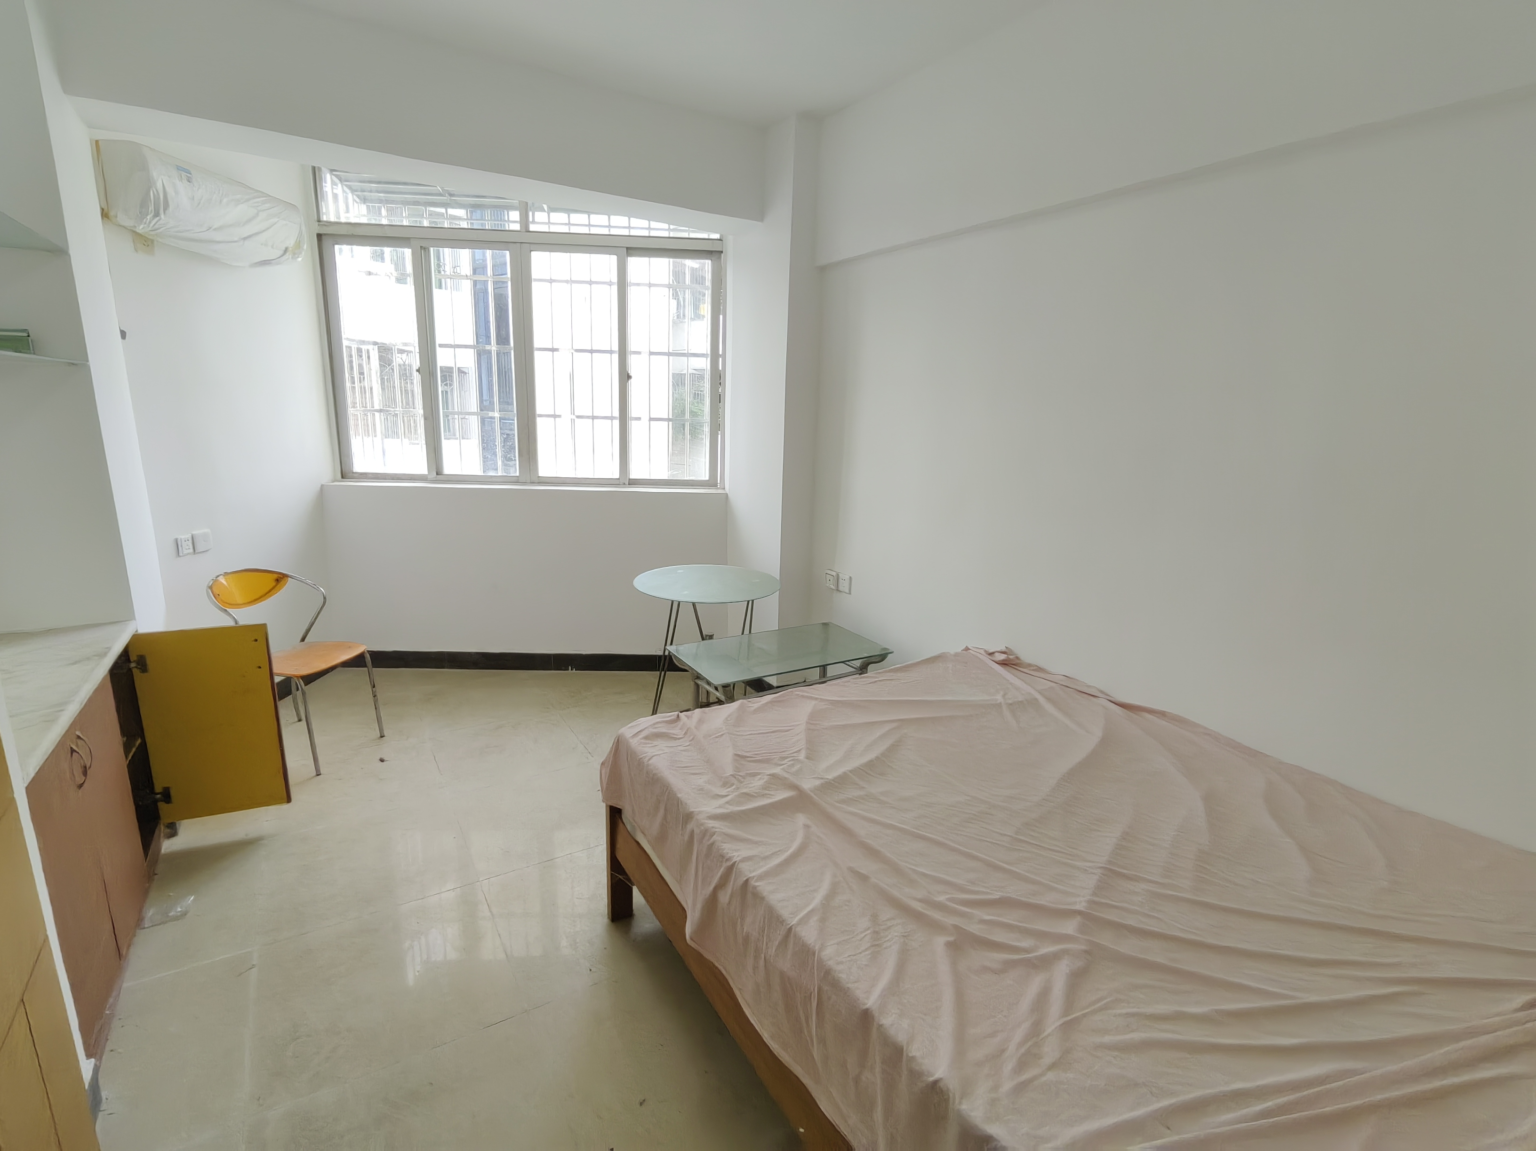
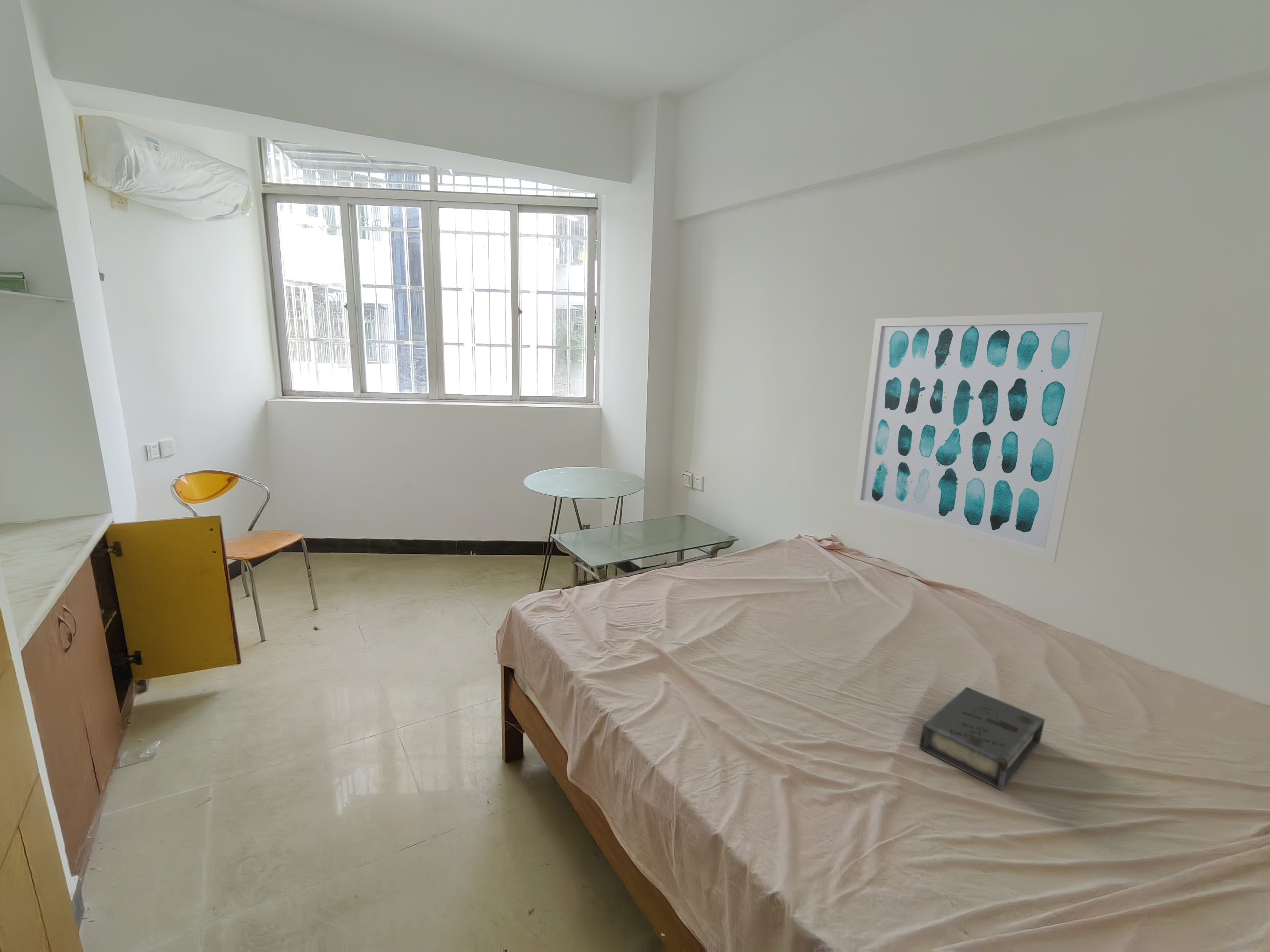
+ book (982, 733)
+ wall art (955, 427)
